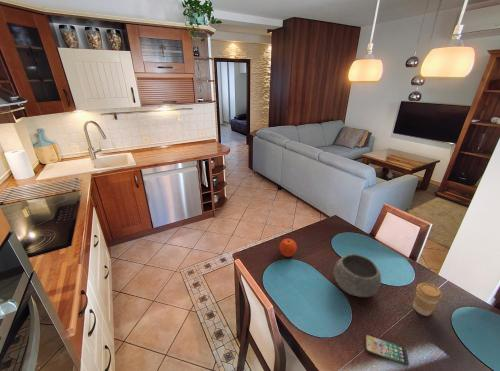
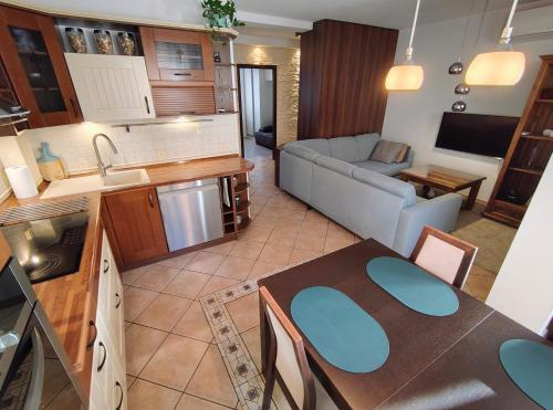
- coffee cup (426, 298)
- smartphone (385, 349)
- fruit (288, 247)
- bowl (356, 276)
